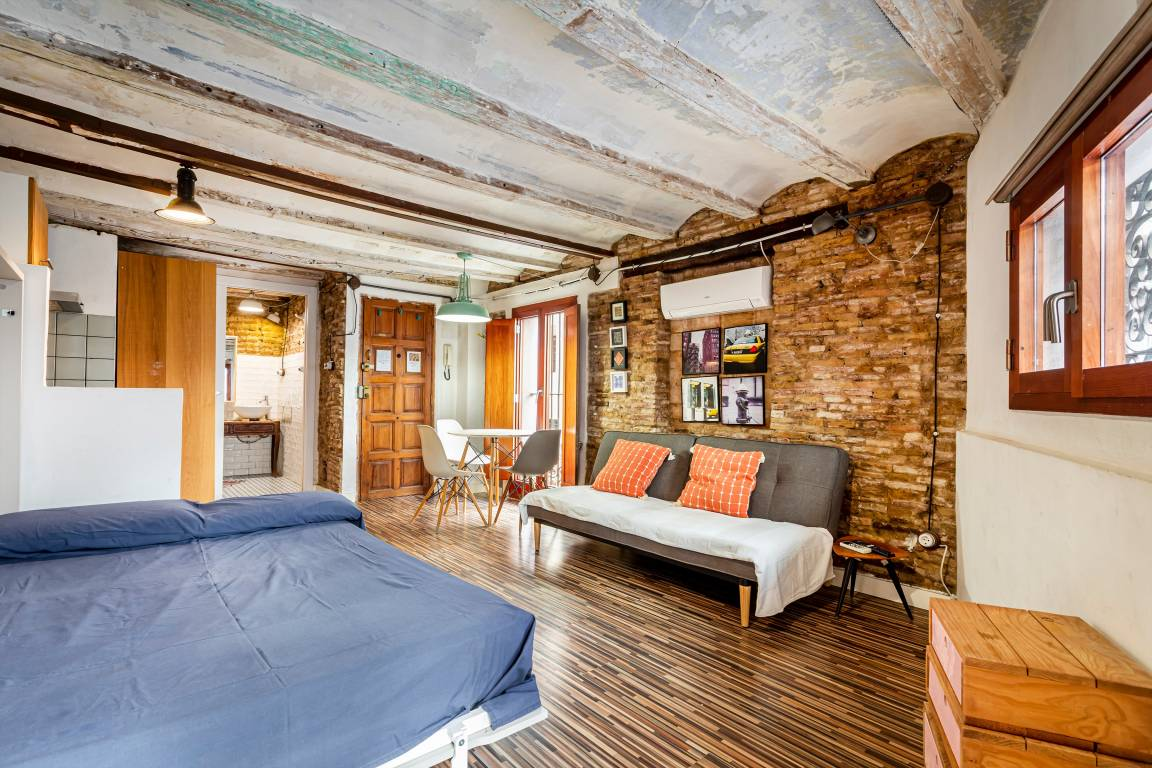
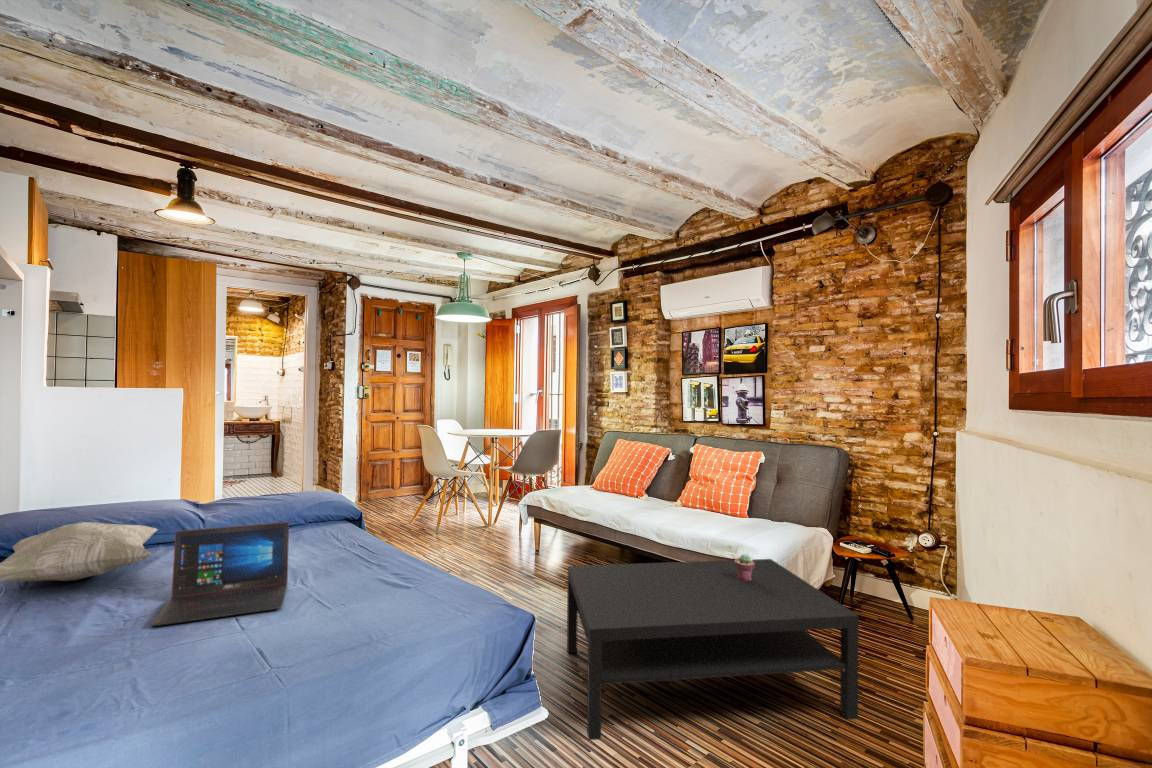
+ coffee table (695, 633)
+ laptop (226, 569)
+ potted succulent (744, 566)
+ decorative pillow (80, 550)
